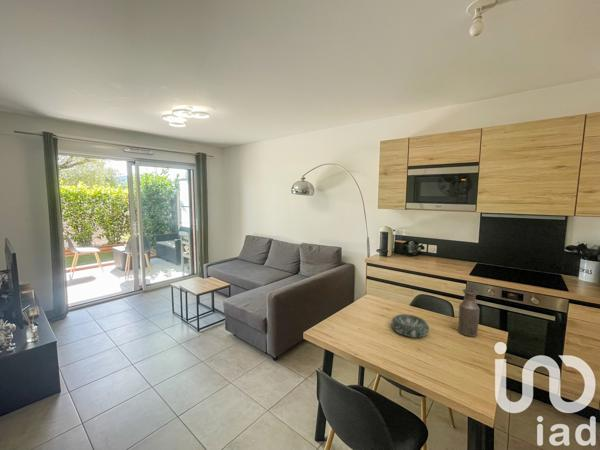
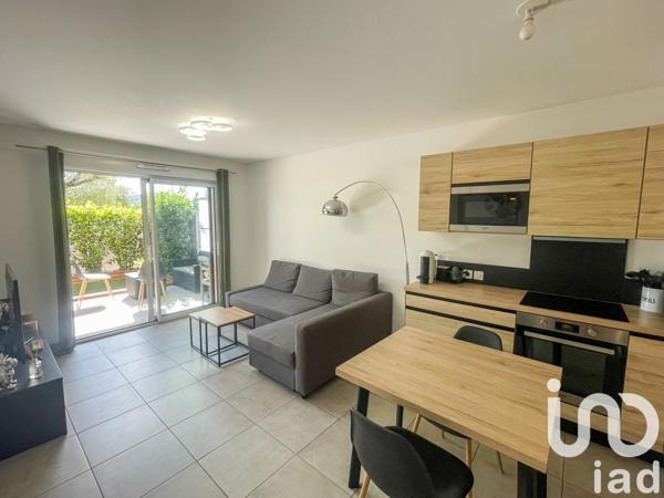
- decorative bowl (409, 325)
- bottle (468, 312)
